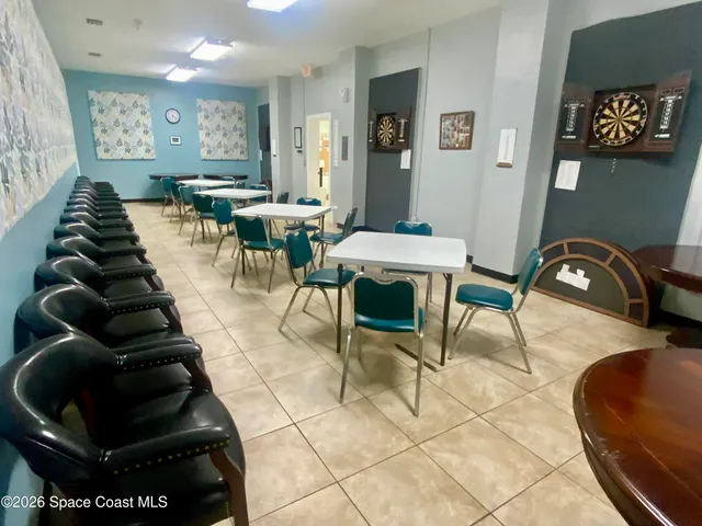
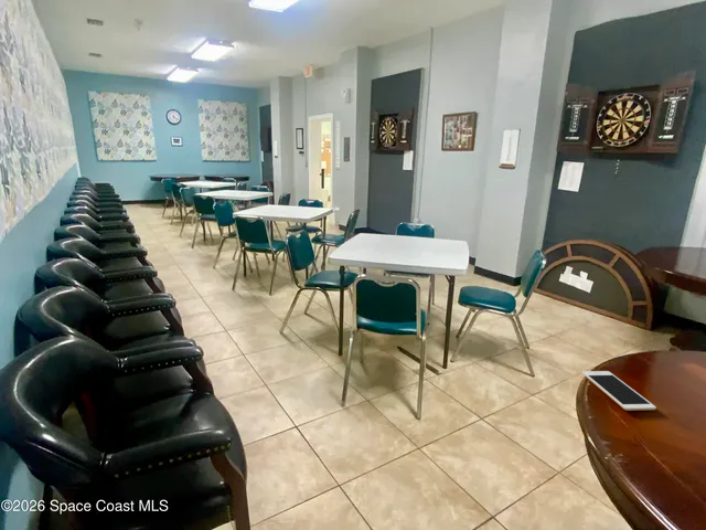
+ cell phone (616, 389)
